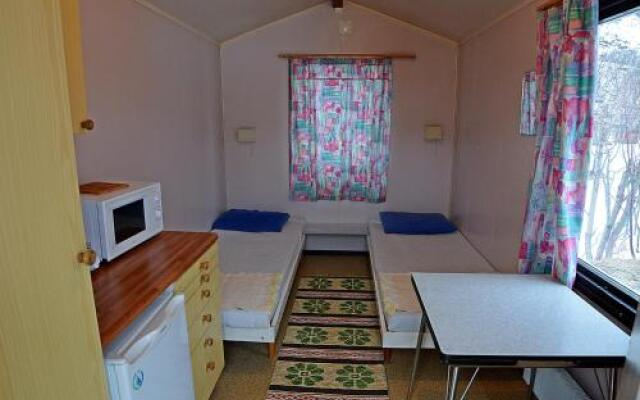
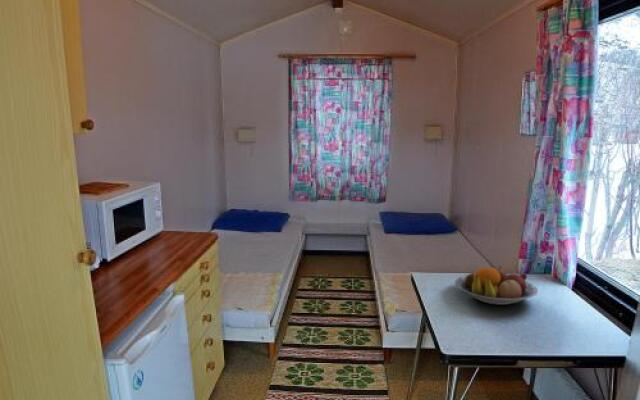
+ fruit bowl (495, 282)
